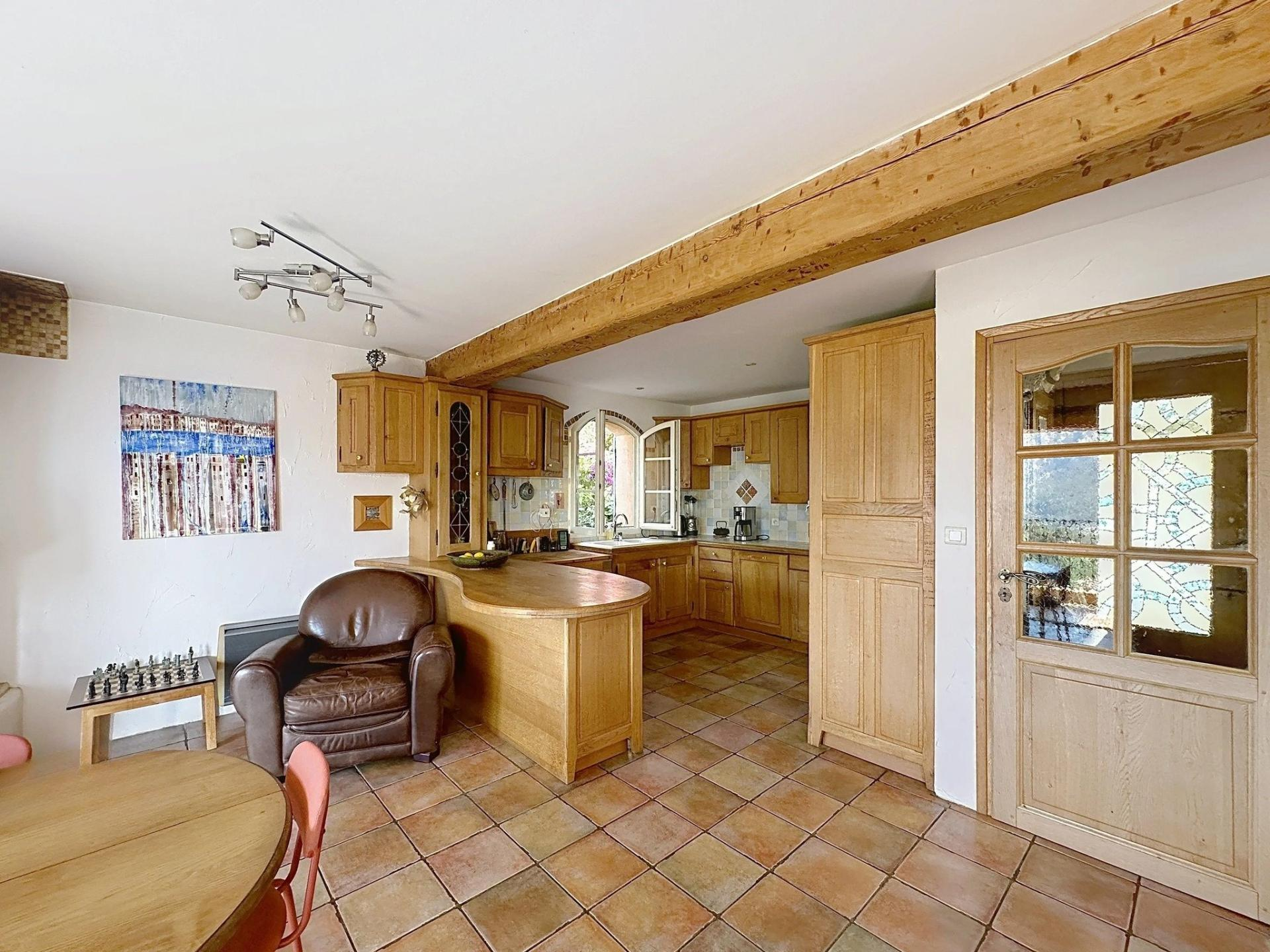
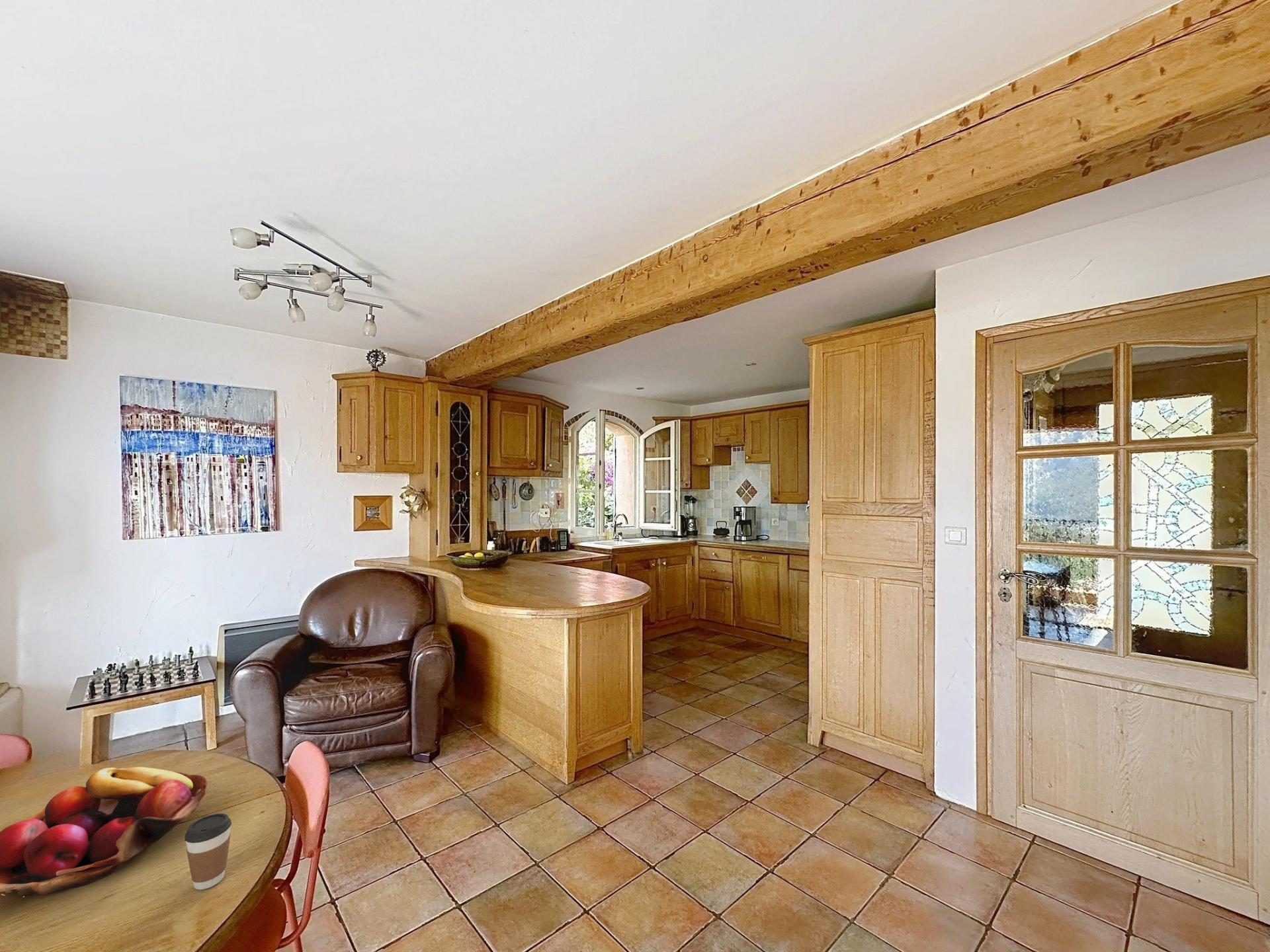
+ fruit basket (105, 815)
+ coffee cup (208, 851)
